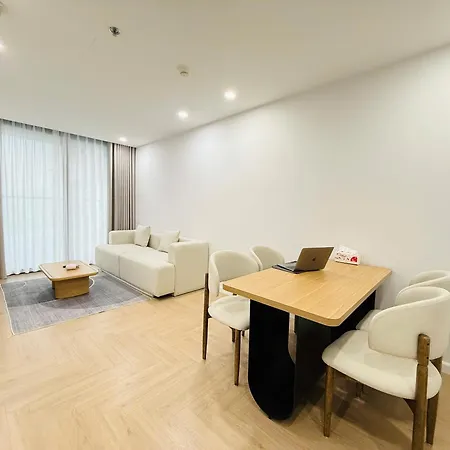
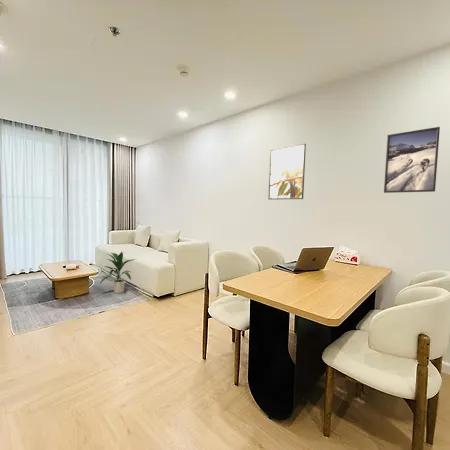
+ indoor plant (117, 271)
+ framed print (410, 161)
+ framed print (286, 173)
